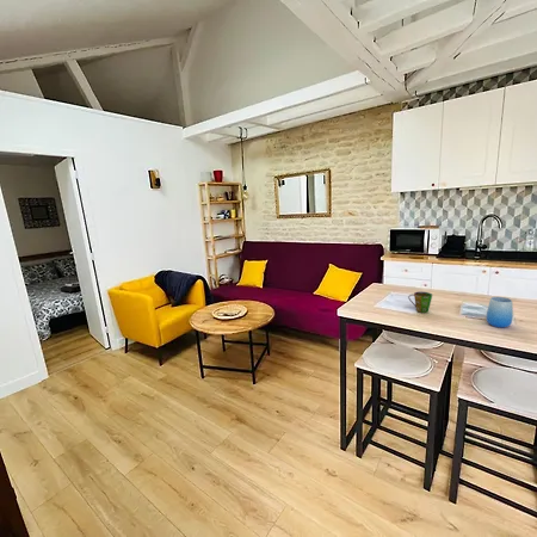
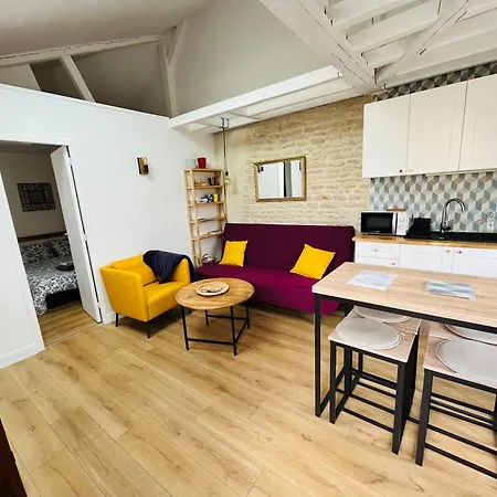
- cup (419, 302)
- cup (499, 311)
